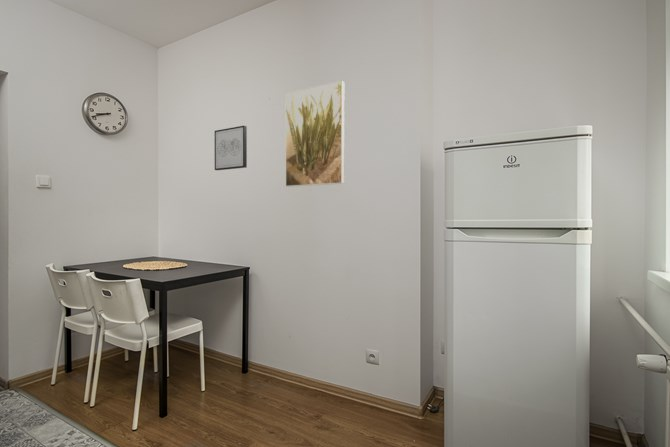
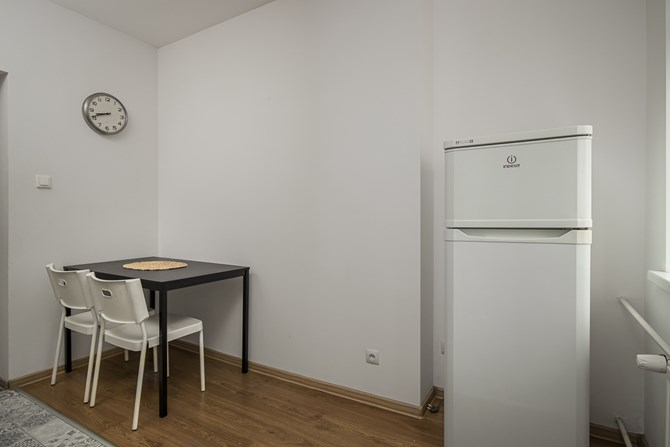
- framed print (313, 136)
- wall art (230, 148)
